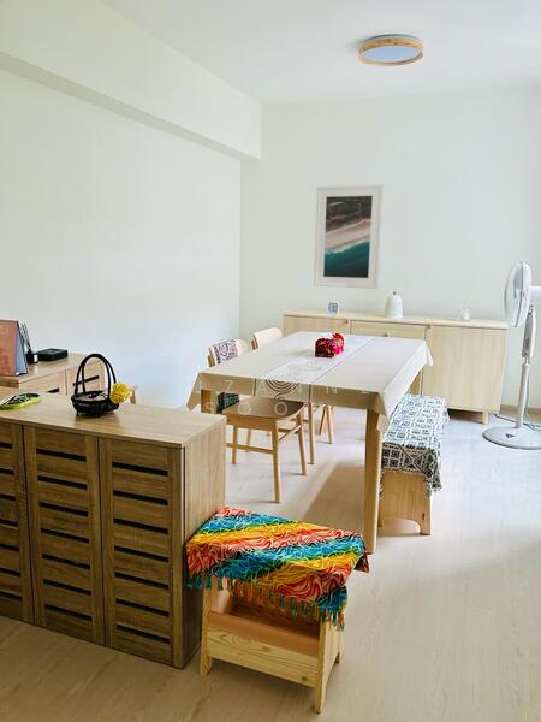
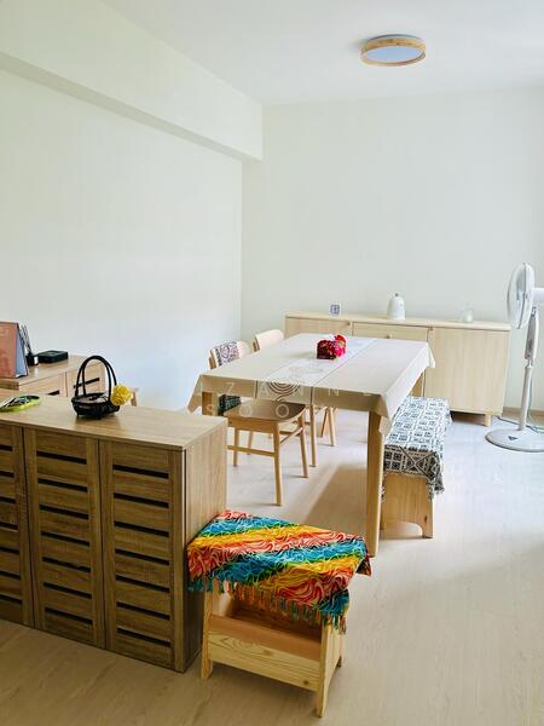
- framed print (347, 237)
